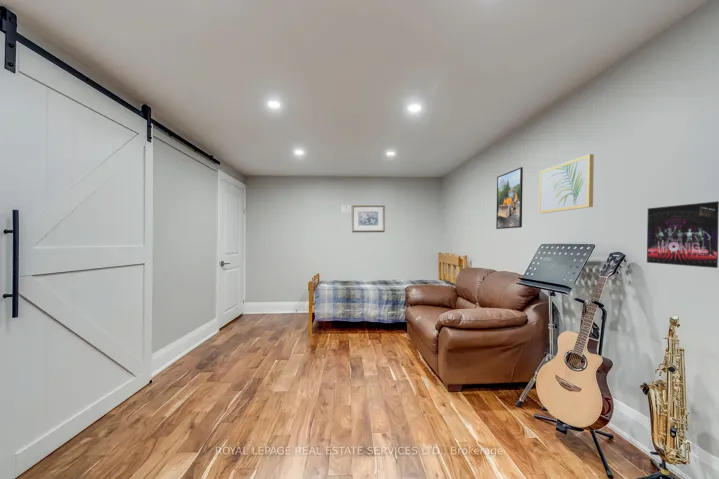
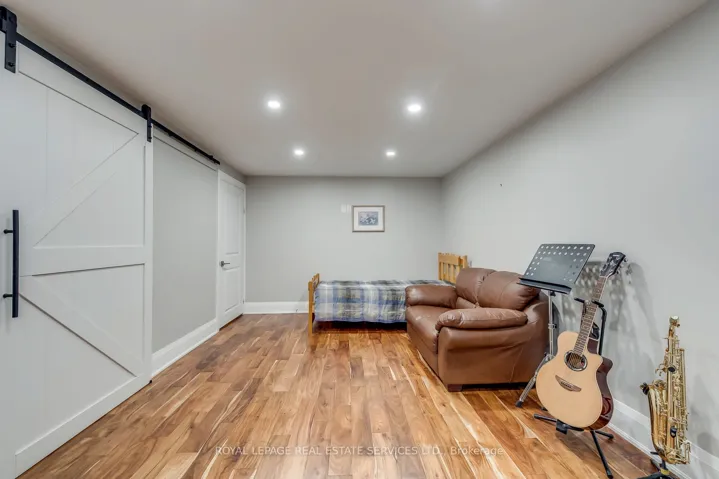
- album cover (679, 235)
- wall art (563, 187)
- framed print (508, 200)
